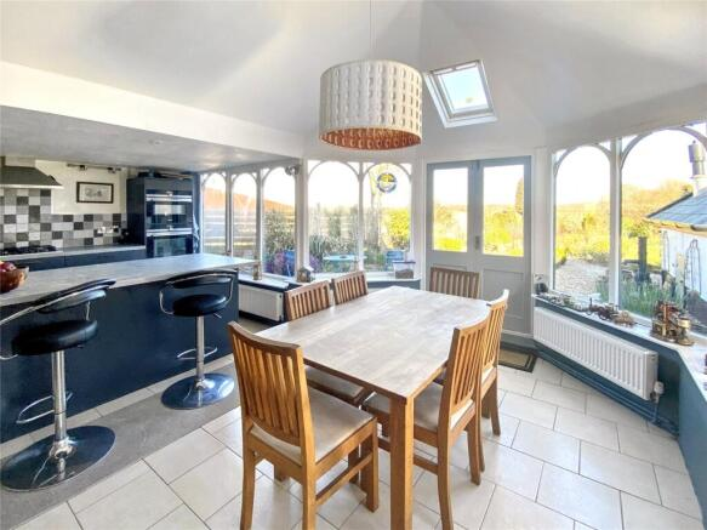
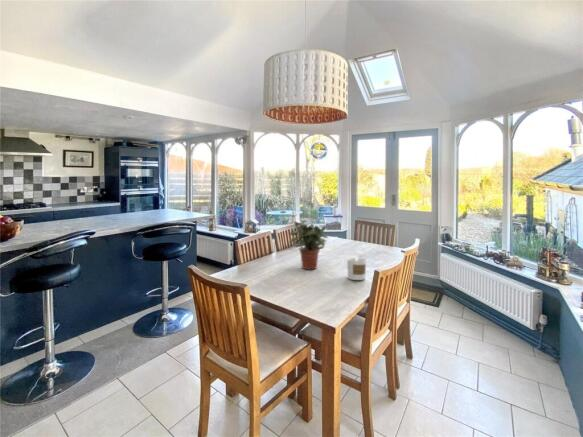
+ potted plant (309, 244)
+ candle (356, 267)
